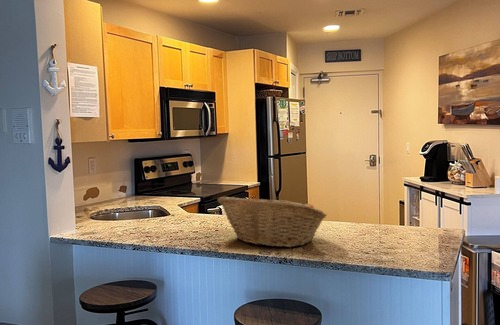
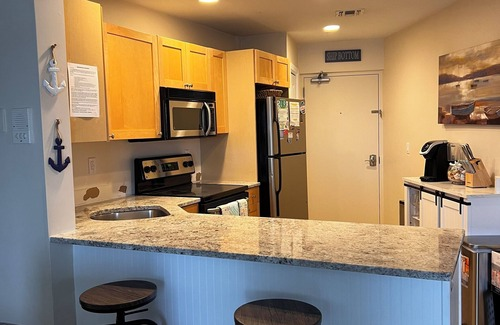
- fruit basket (270, 216)
